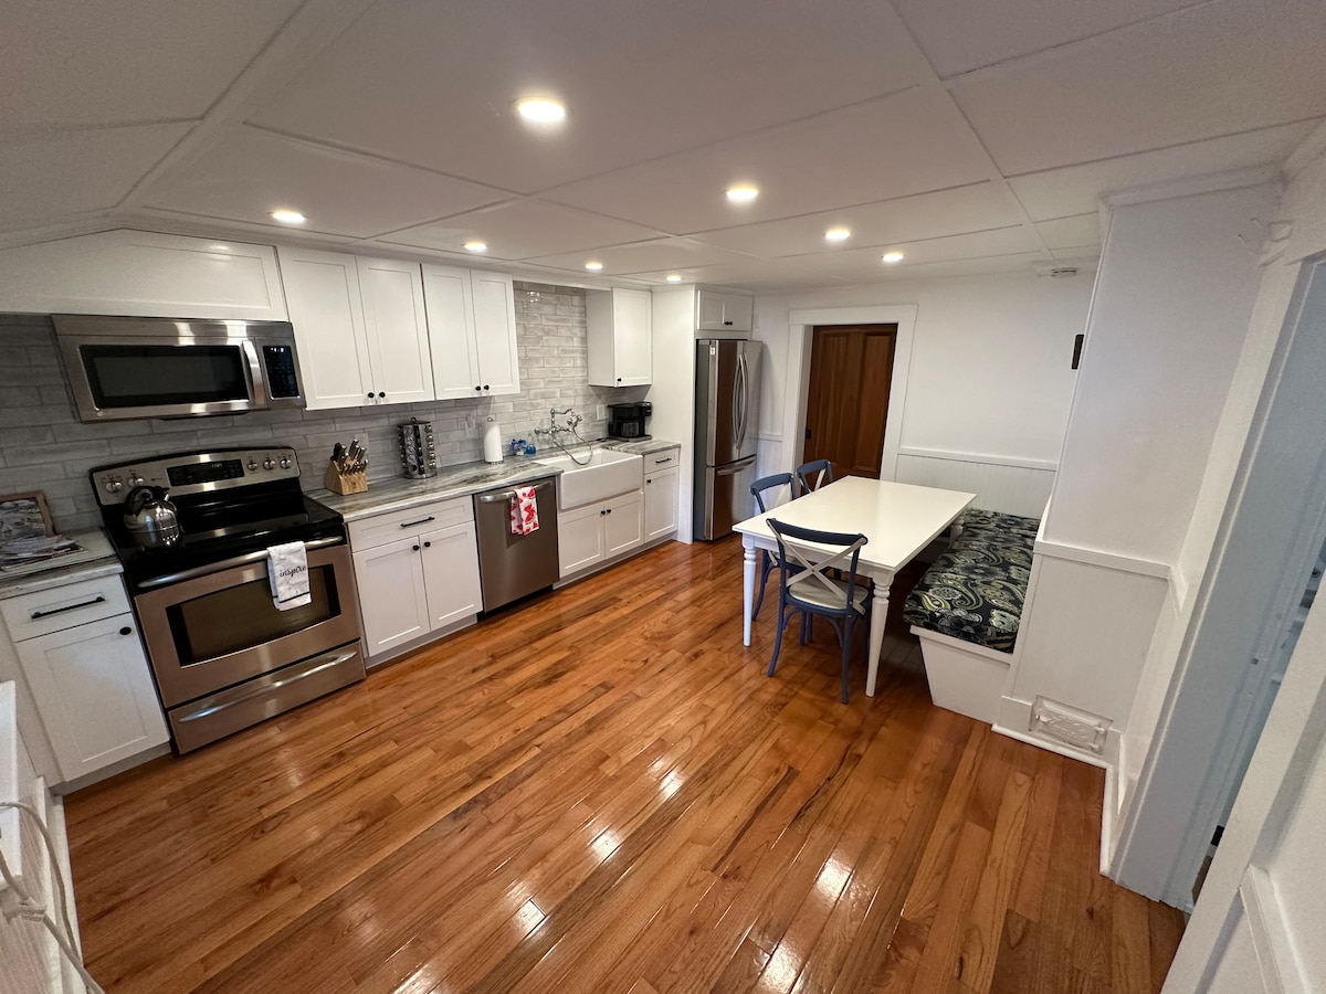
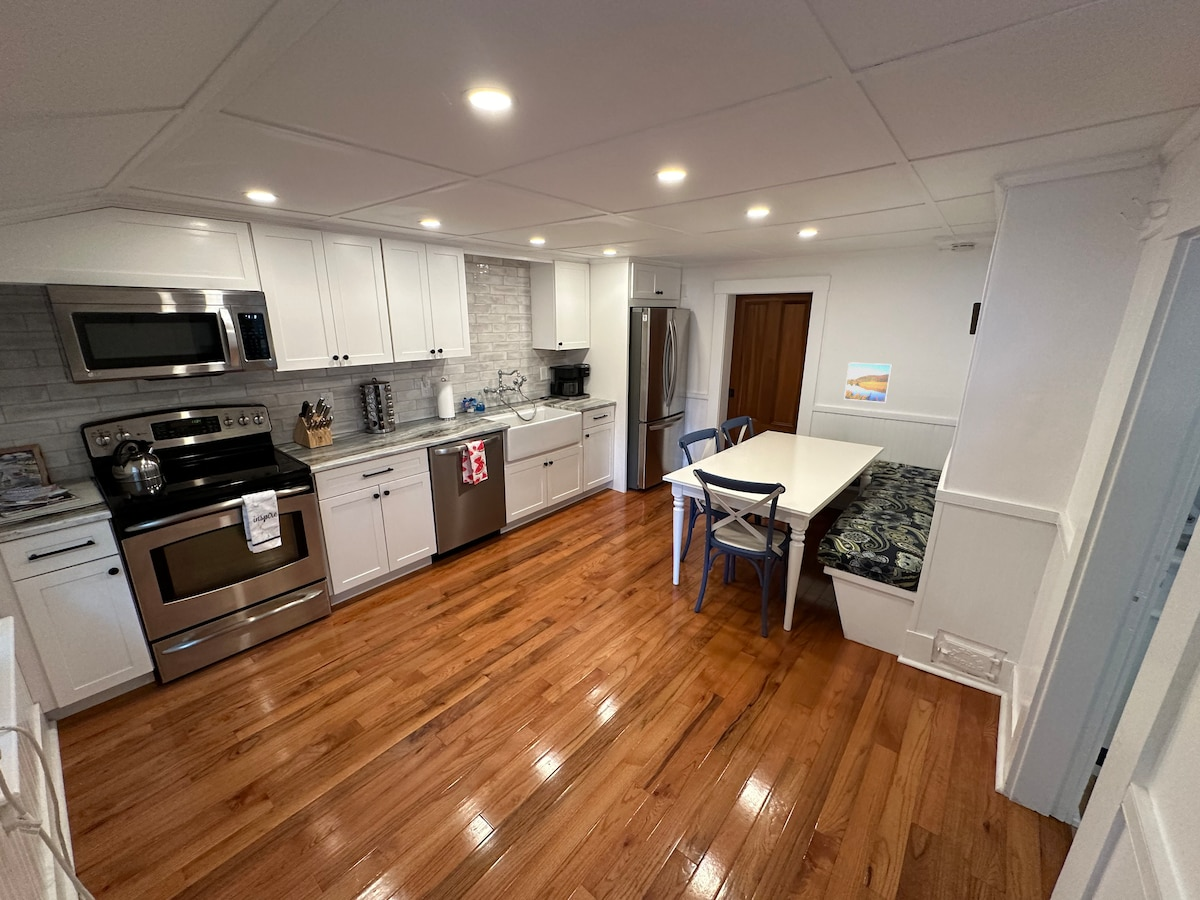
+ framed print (867, 382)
